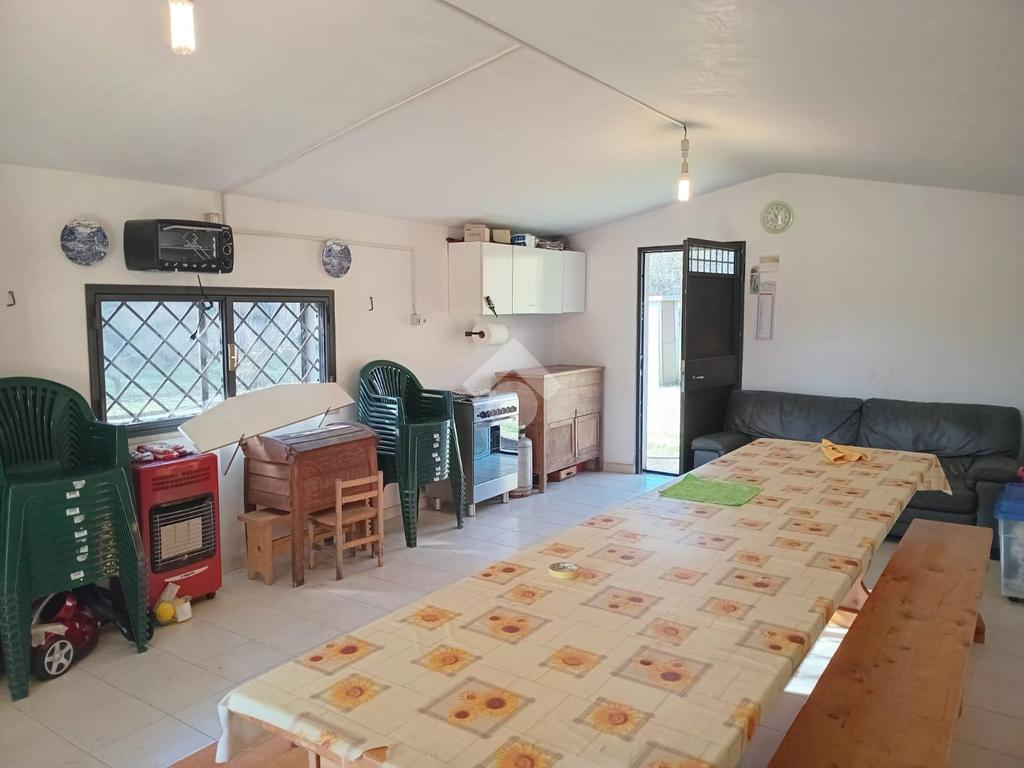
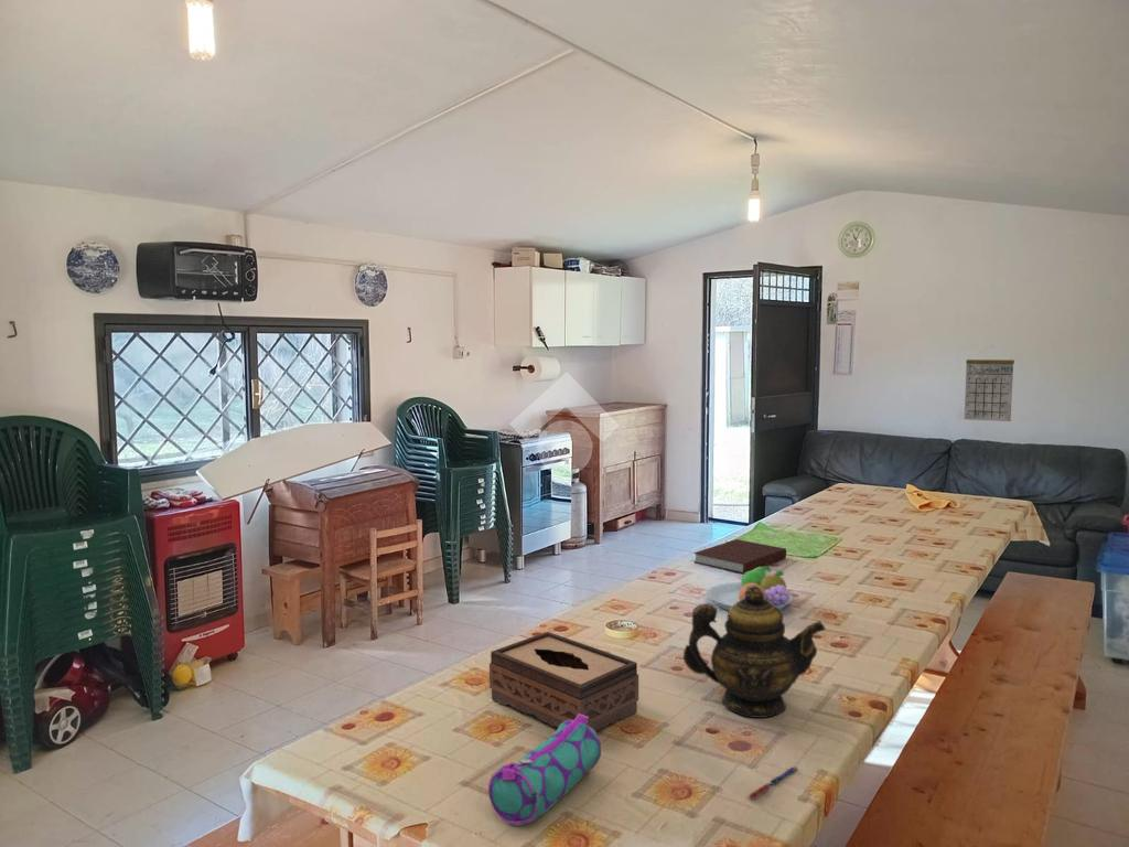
+ pencil case (548, 768)
+ notebook (740, 555)
+ calendar (988, 383)
+ fruit bowl (751, 586)
+ tissue box (562, 680)
+ pen (774, 781)
+ teapot (752, 644)
